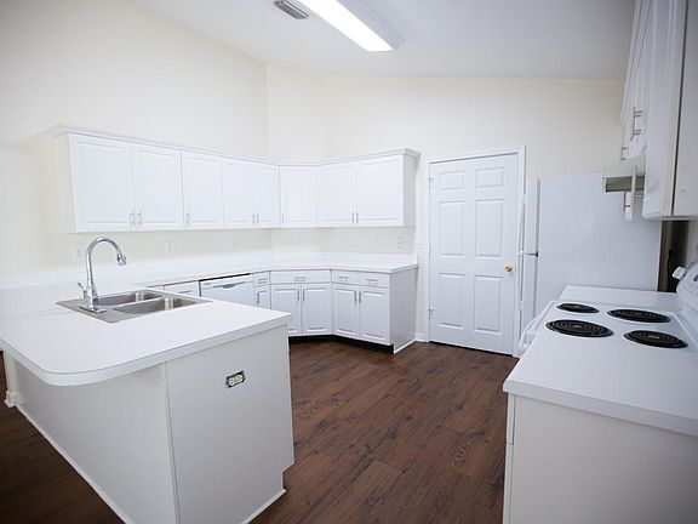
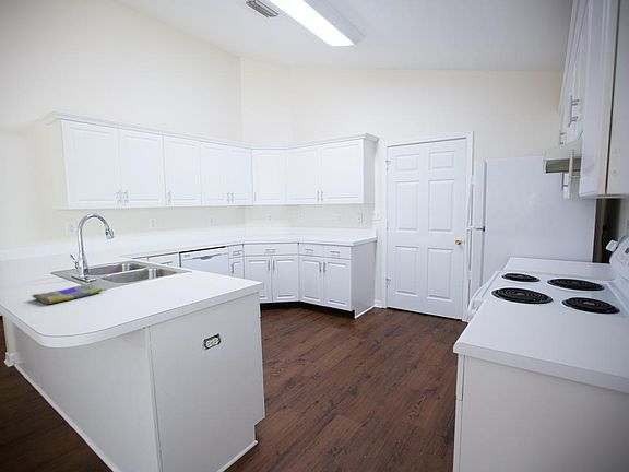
+ dish towel (68, 293)
